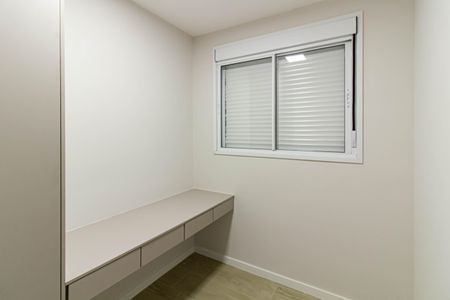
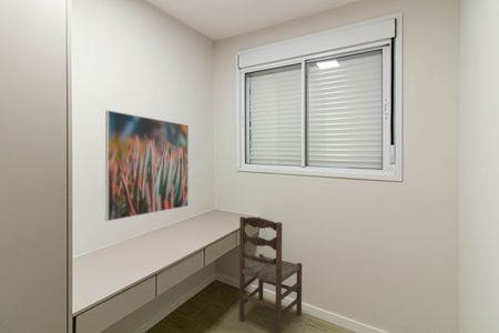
+ dining chair (269, 265)
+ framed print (153, 165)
